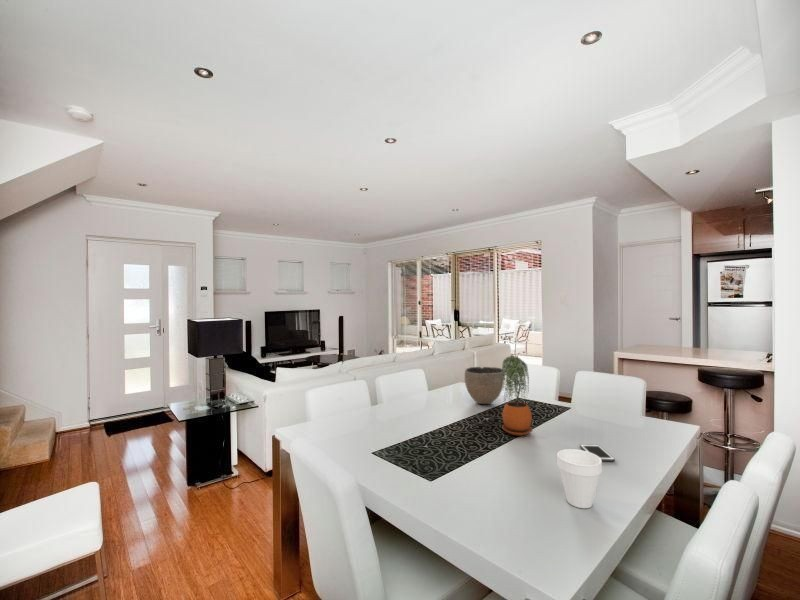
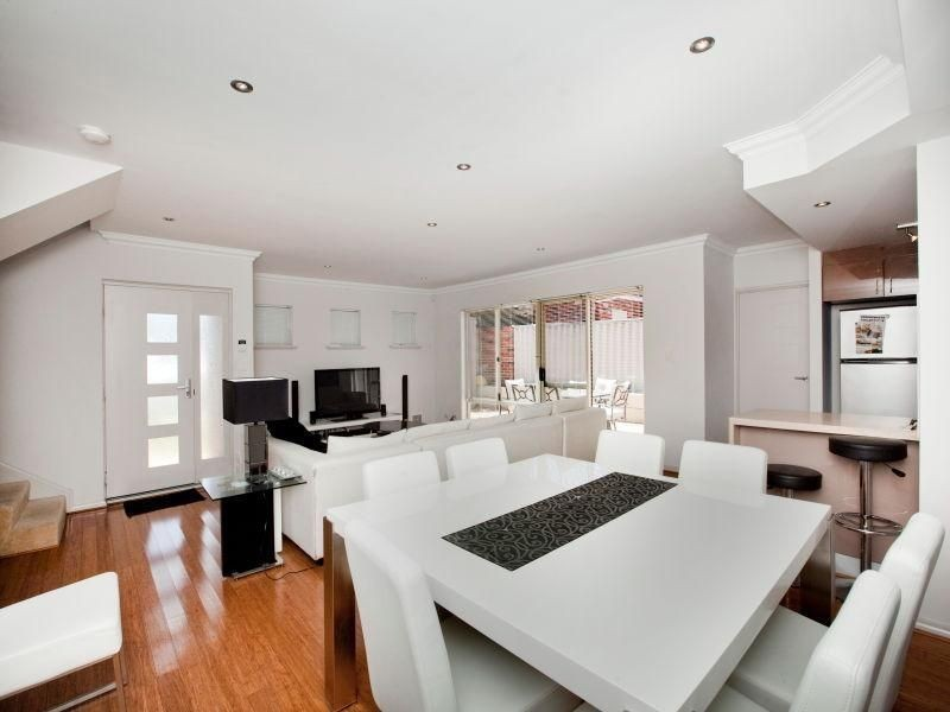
- cup (579, 479)
- potted plant (514, 394)
- bowl (484, 386)
- cell phone (596, 452)
